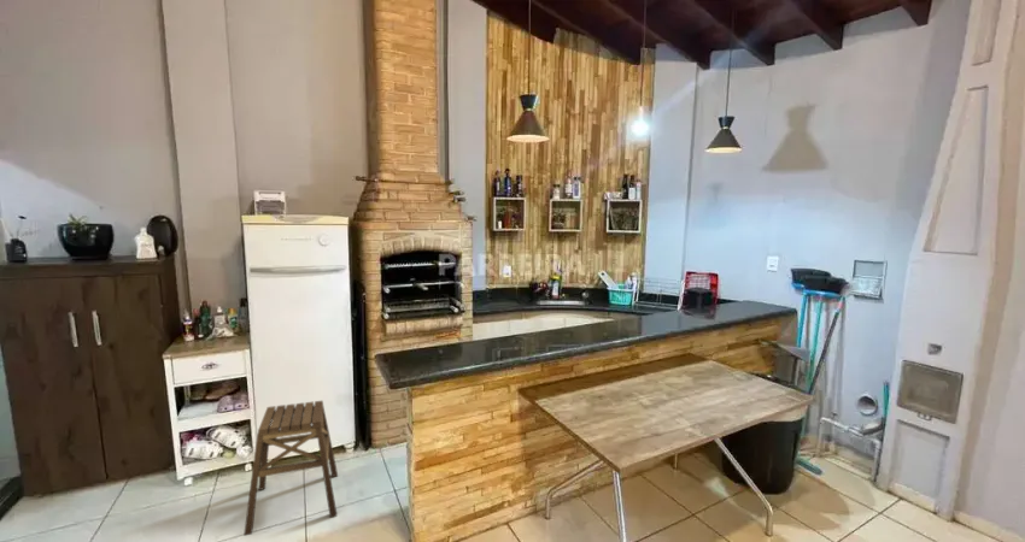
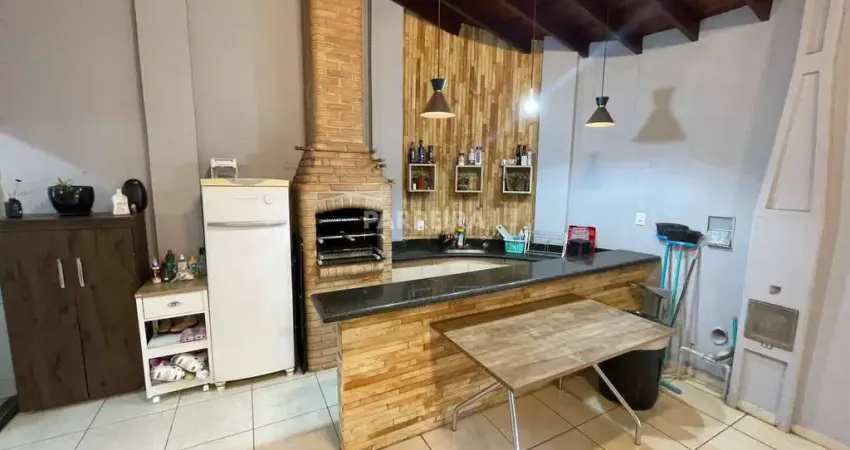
- stool (294, 452)
